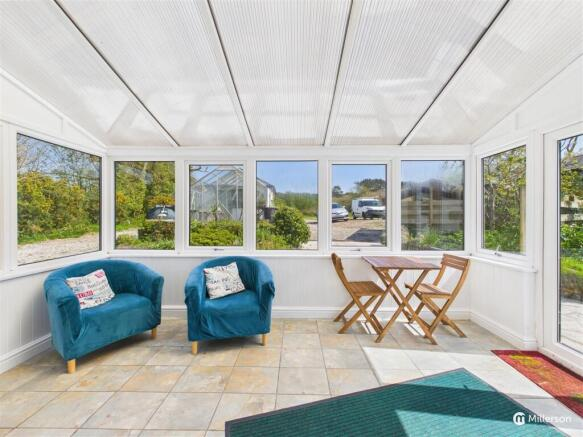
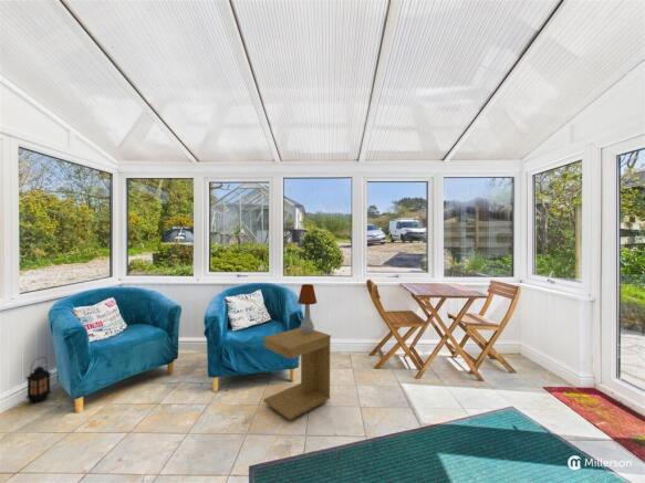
+ lantern (39, 378)
+ table lamp (306, 308)
+ side table (301, 369)
